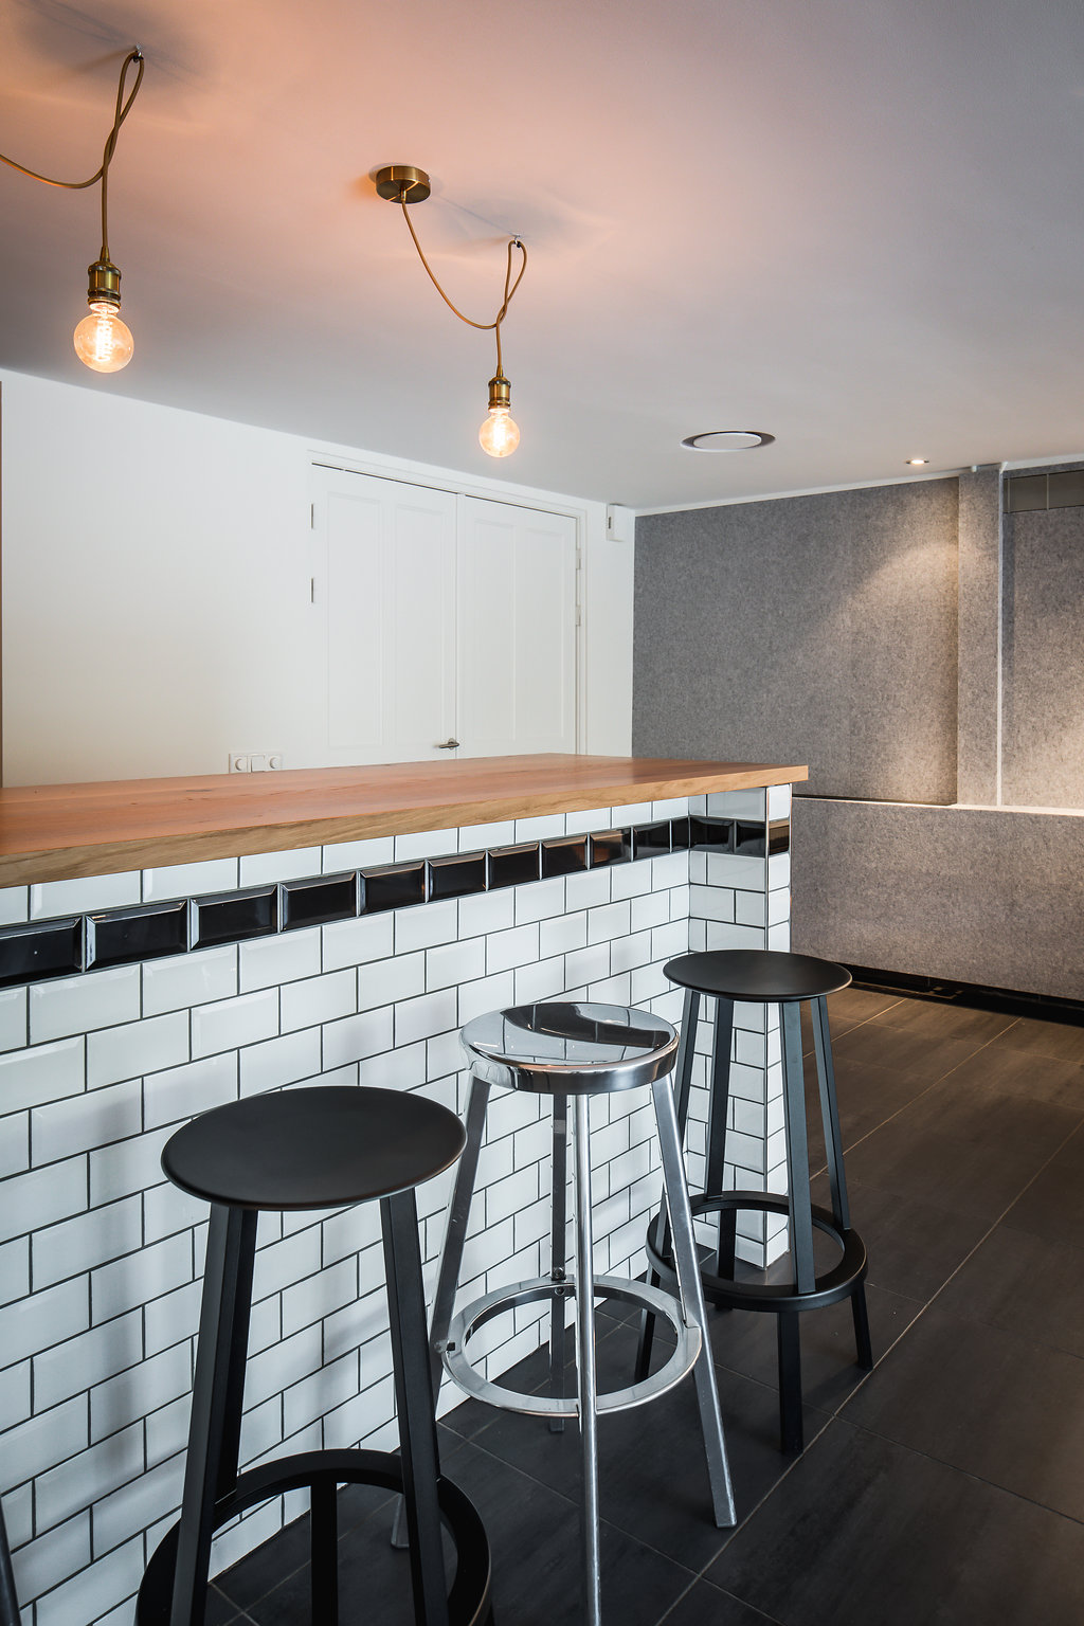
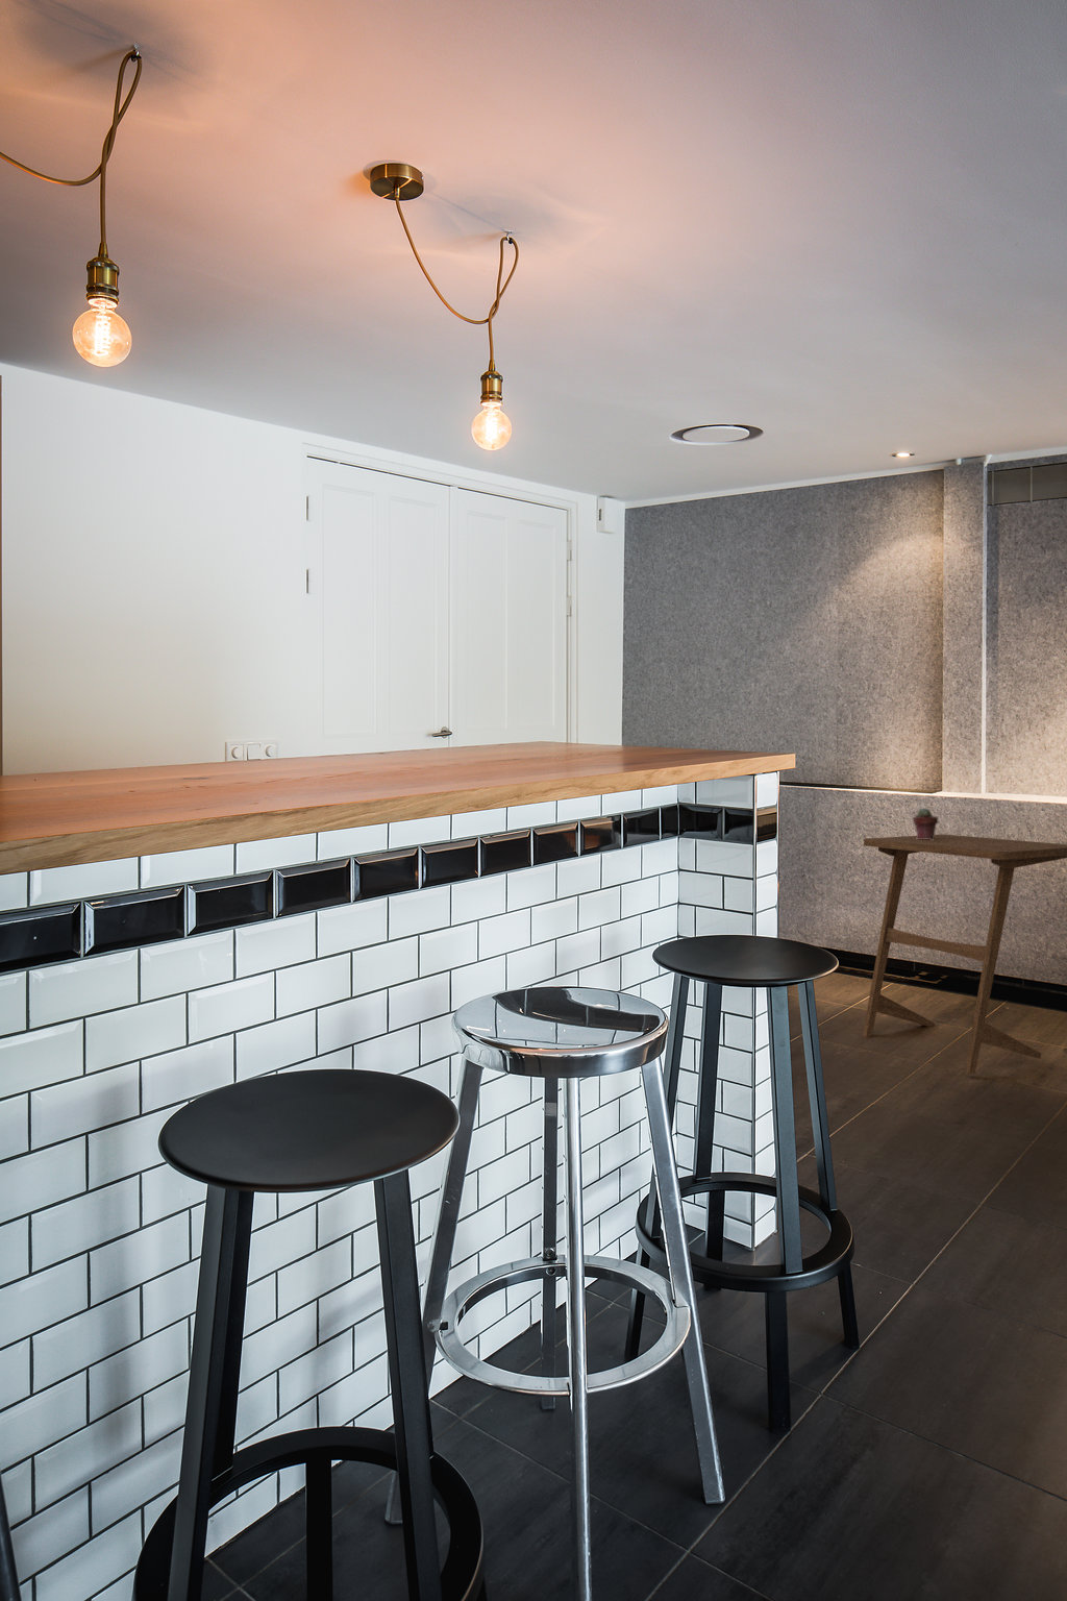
+ potted succulent (925, 822)
+ side table (962, 945)
